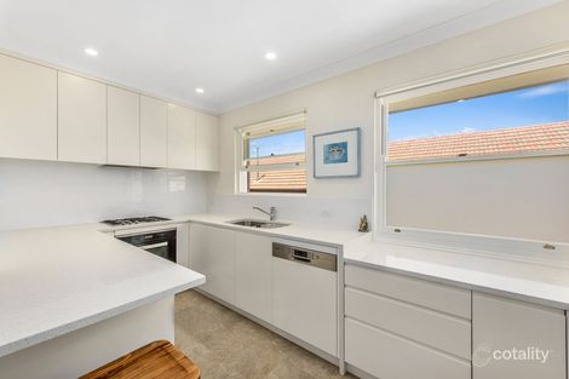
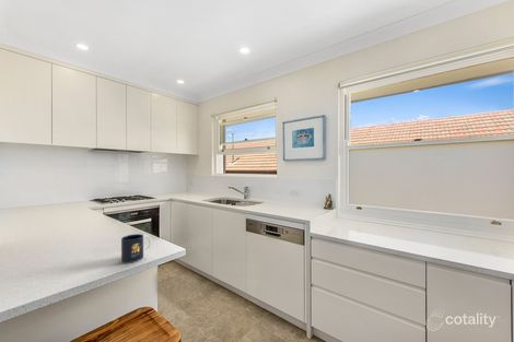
+ mug (137, 246)
